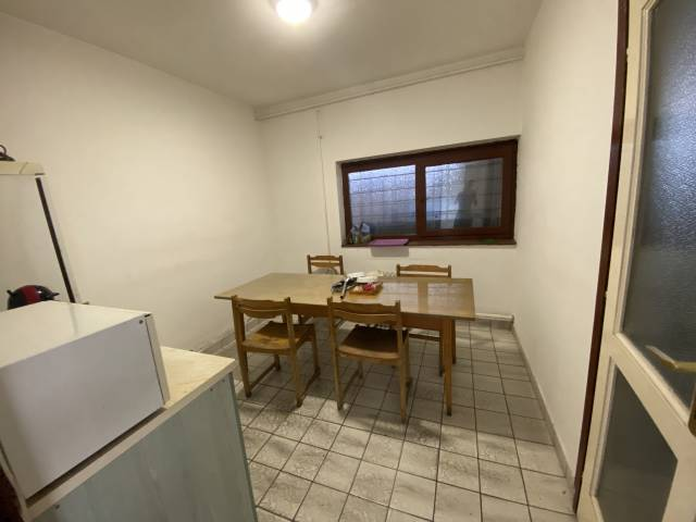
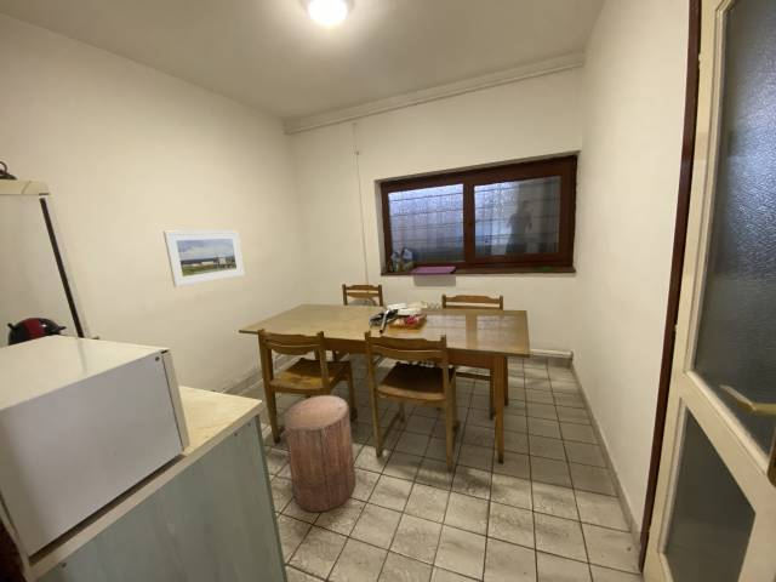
+ stool (320, 449)
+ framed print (209, 256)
